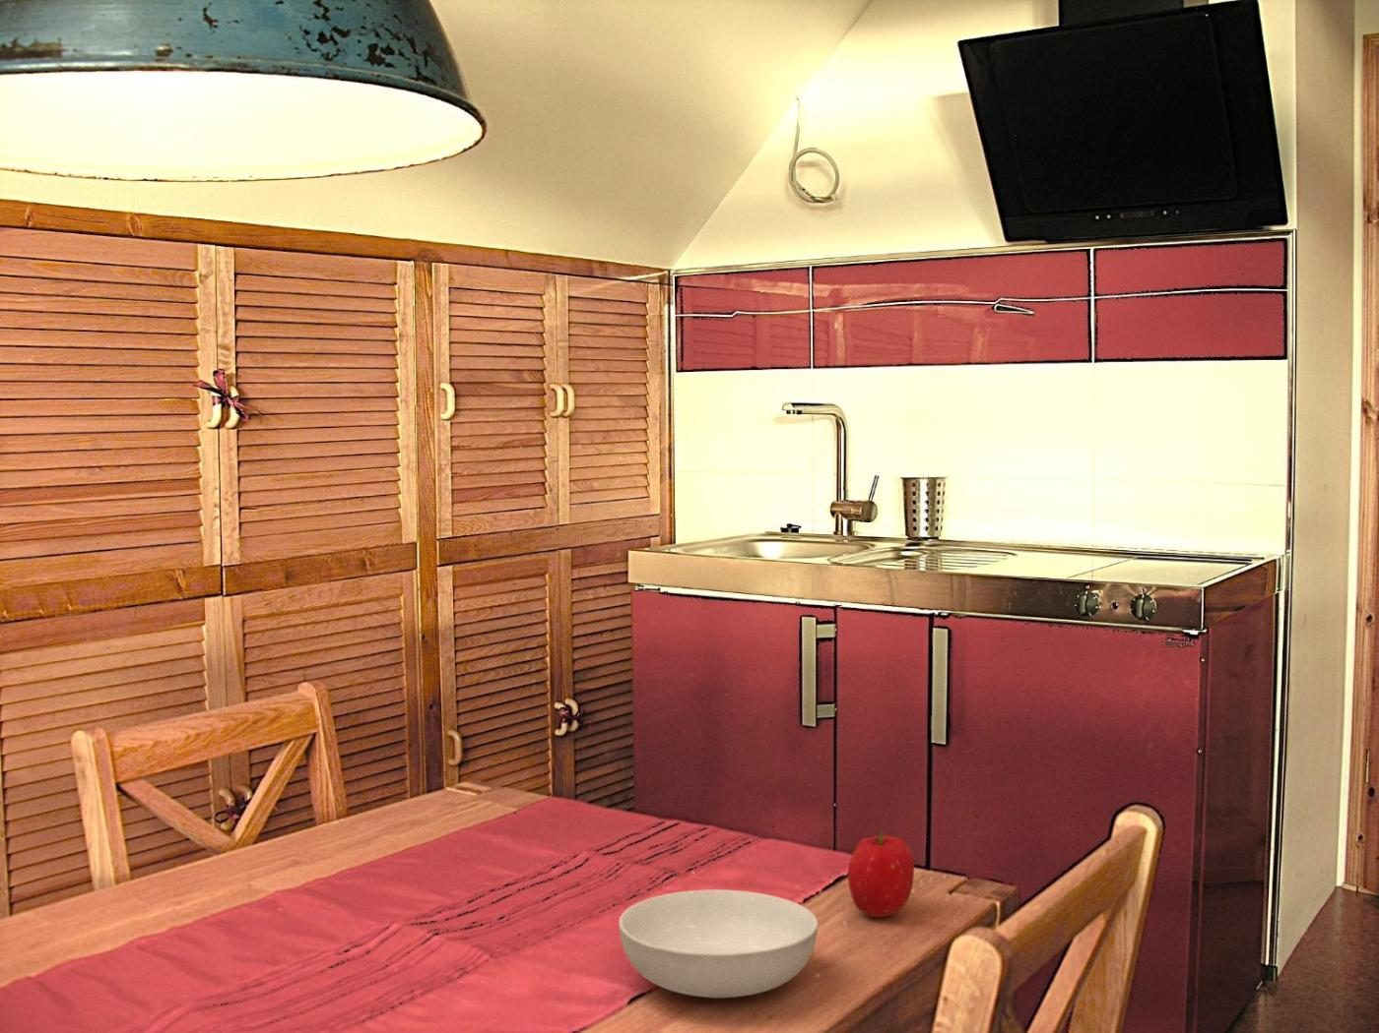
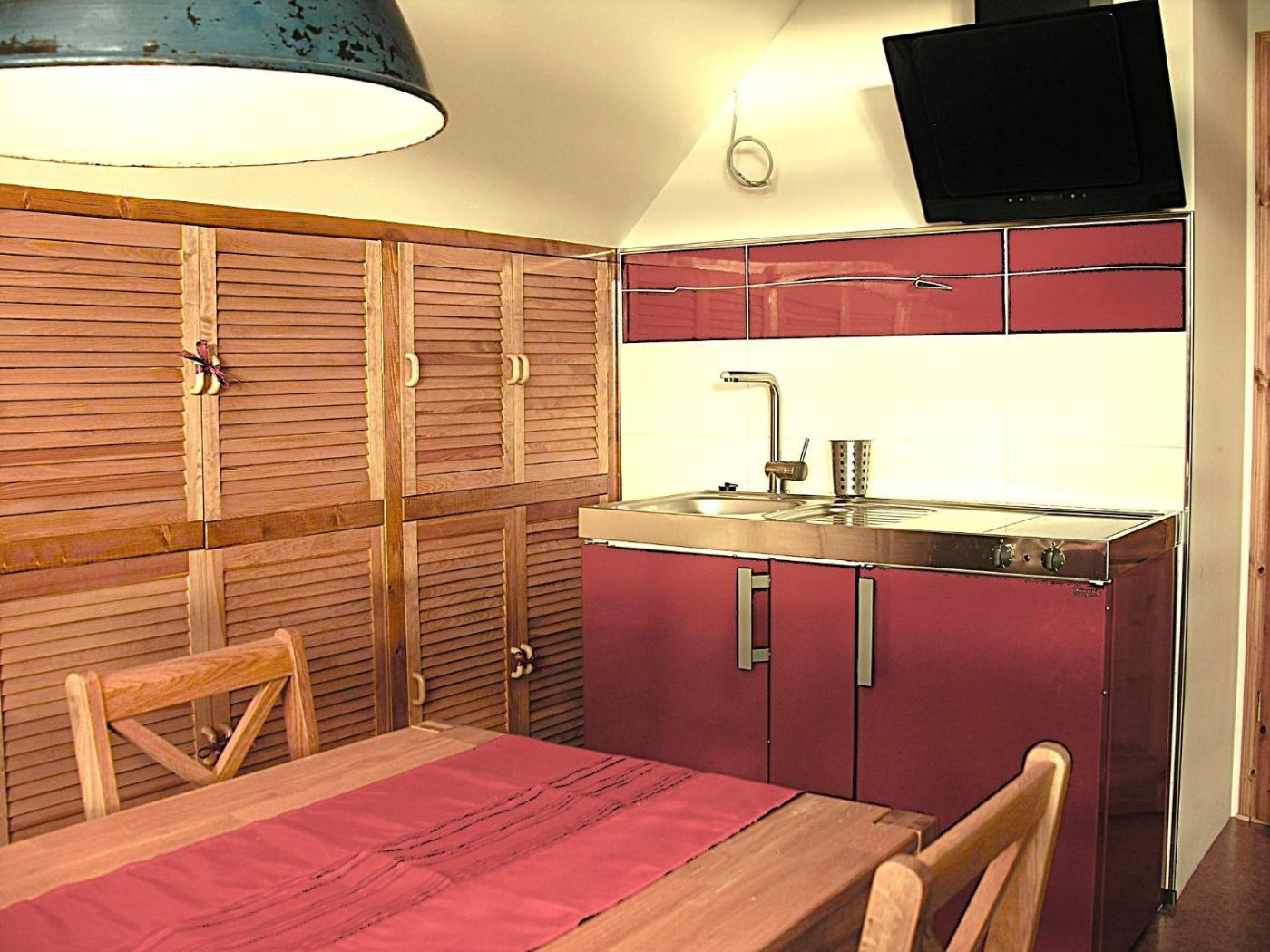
- serving bowl (718, 951)
- fruit (880, 872)
